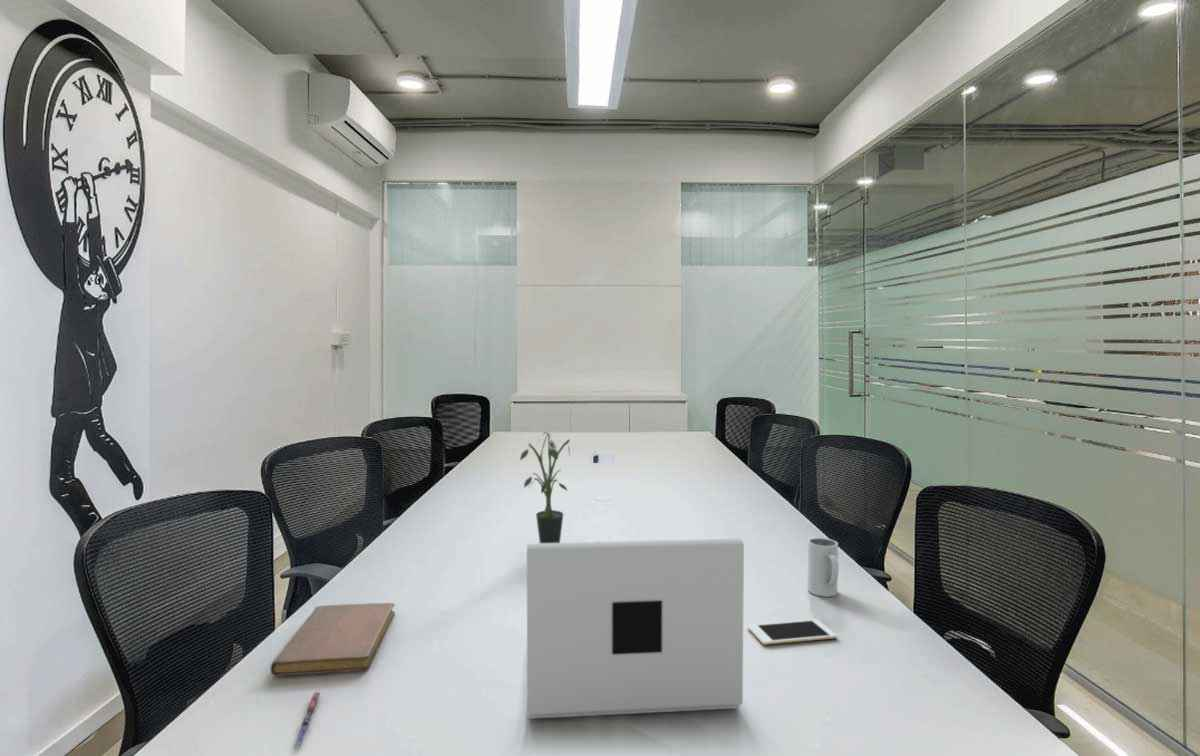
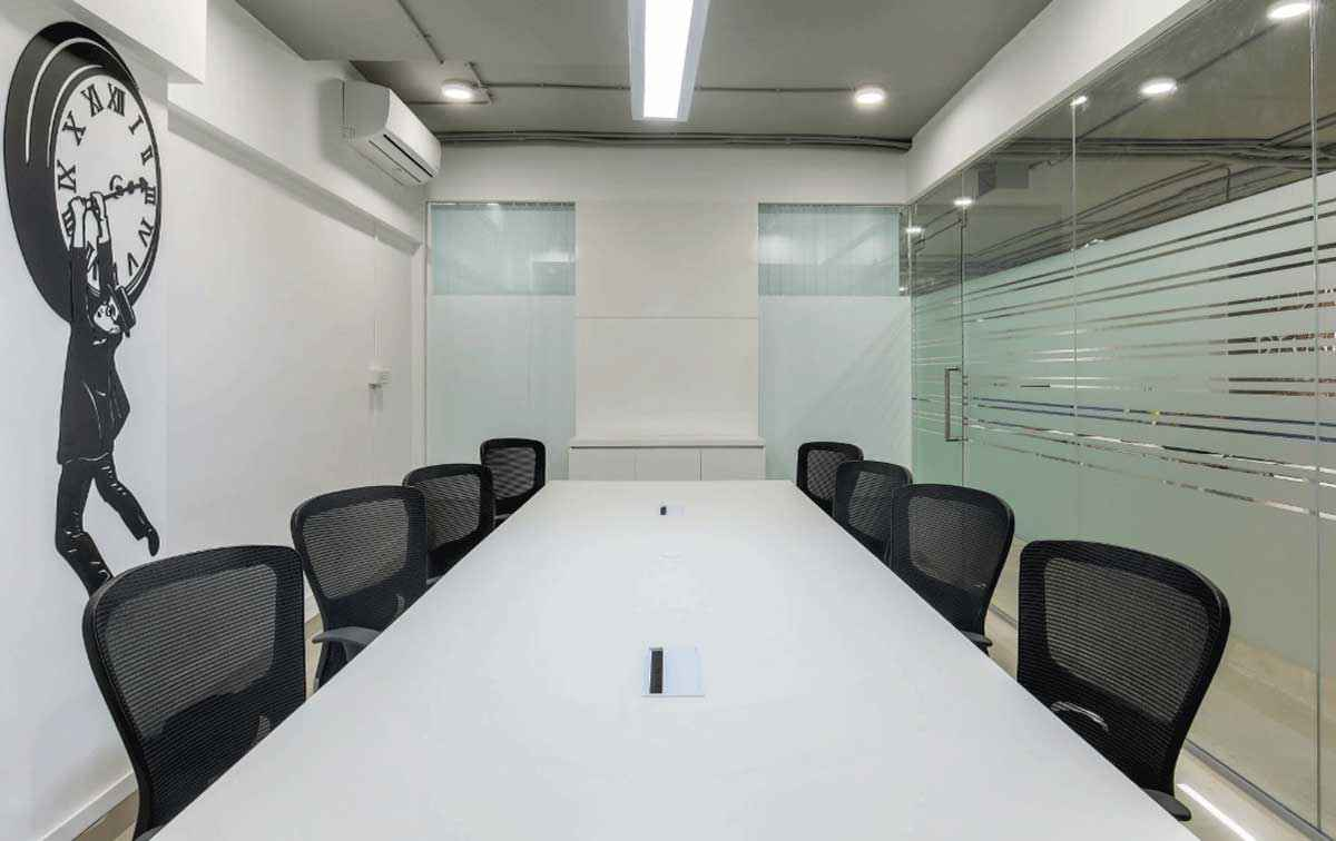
- pen (307, 718)
- laptop (625, 597)
- cell phone (791, 631)
- mug (825, 569)
- notebook (339, 635)
- potted plant (545, 496)
